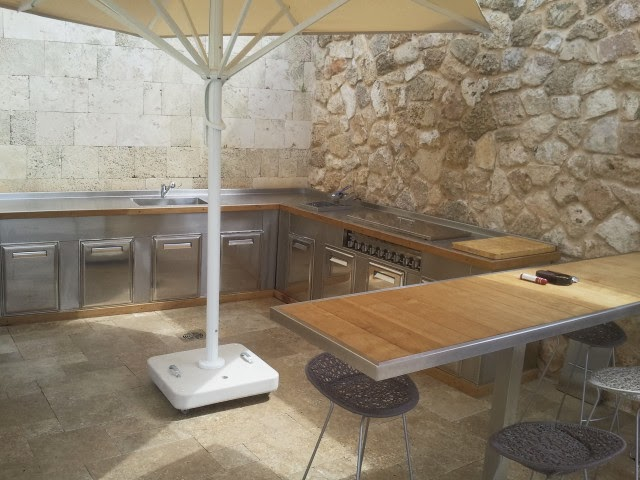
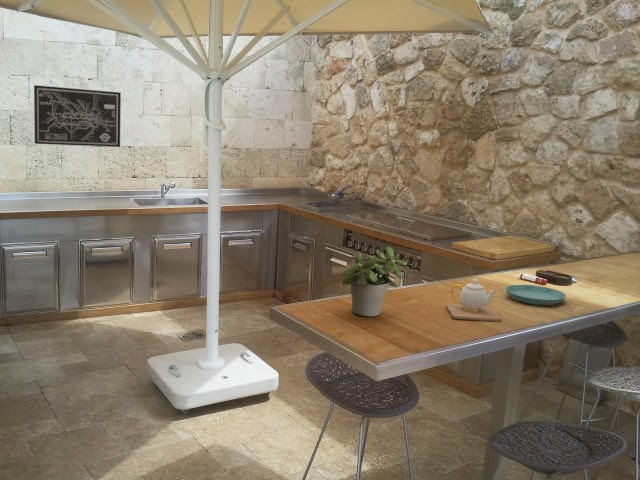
+ teapot (474, 296)
+ saucer (535, 295)
+ wall art (78, 117)
+ potted plant (374, 282)
